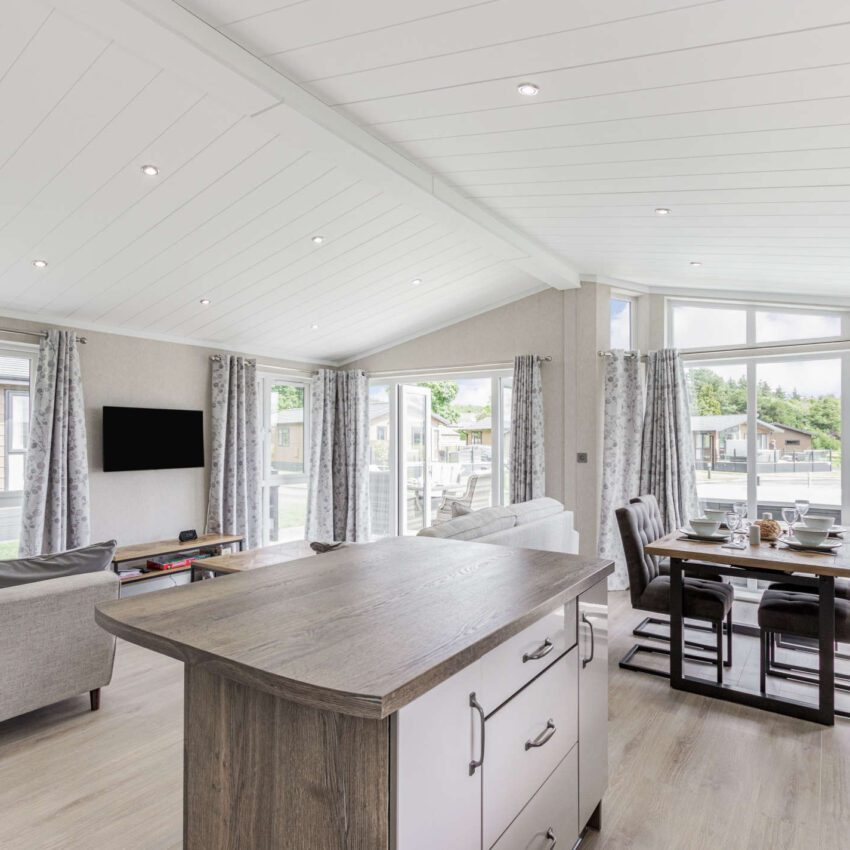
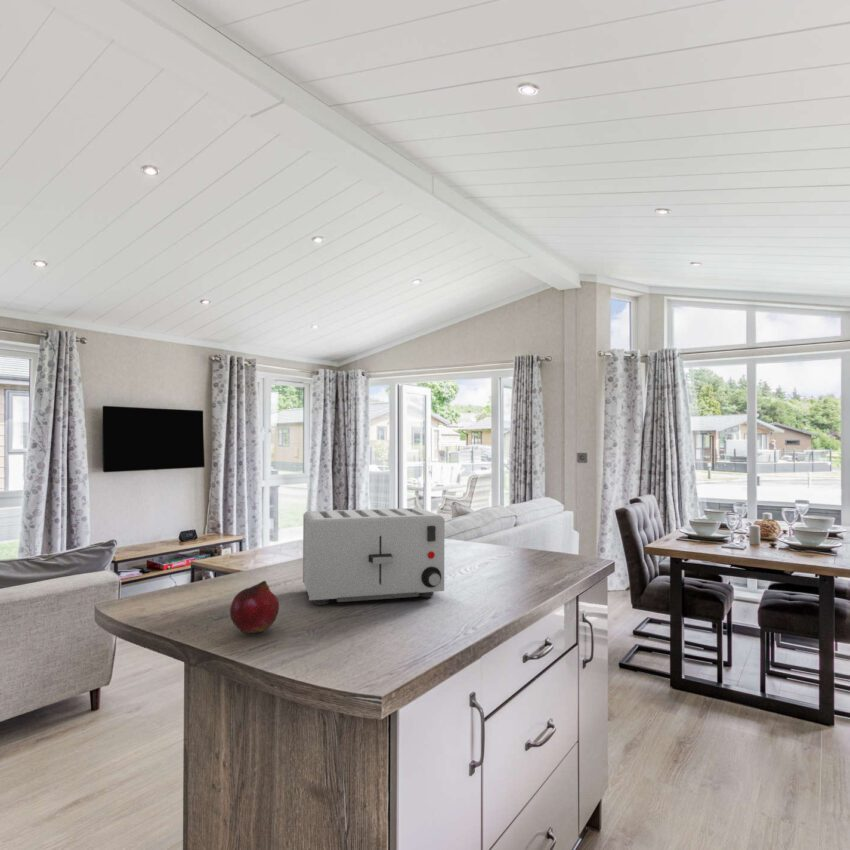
+ fruit (254, 606)
+ toaster (372, 554)
